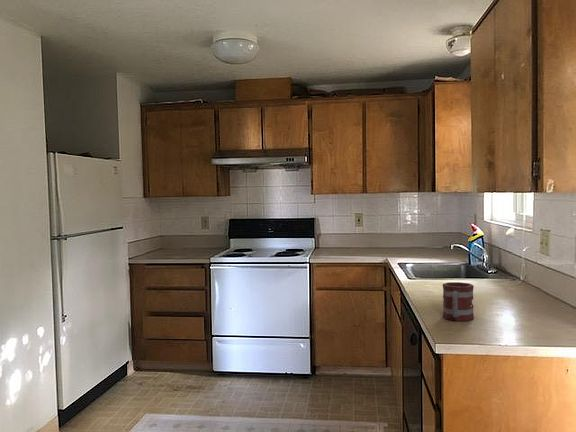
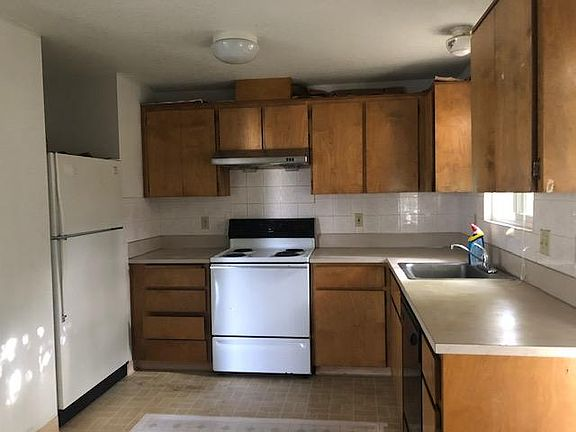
- mug (457, 302)
